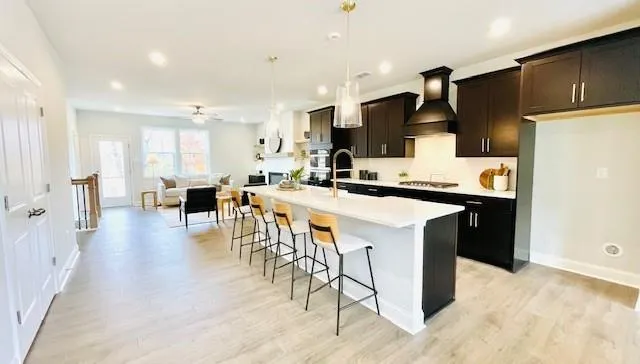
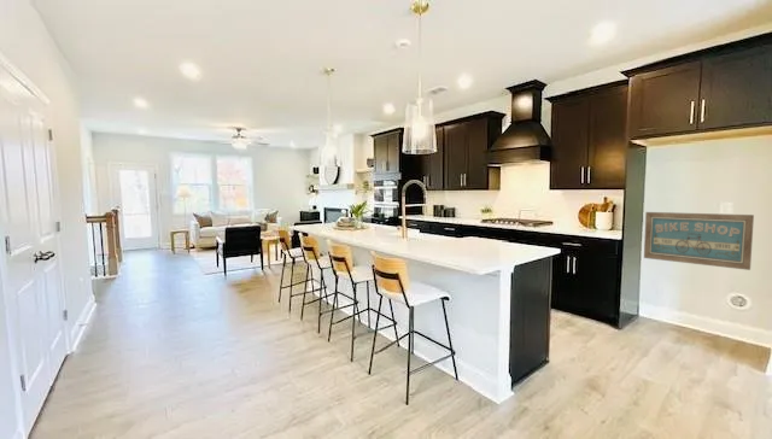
+ wall art (694, 238)
